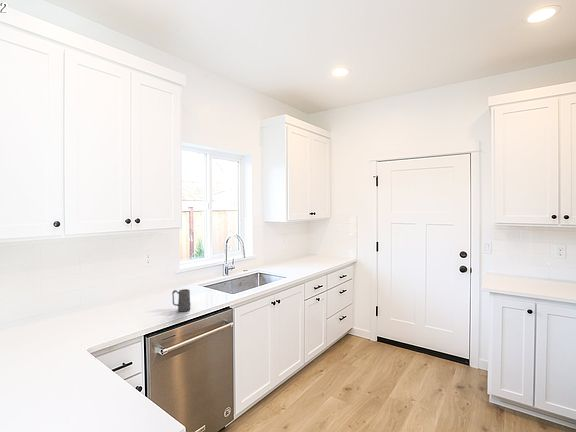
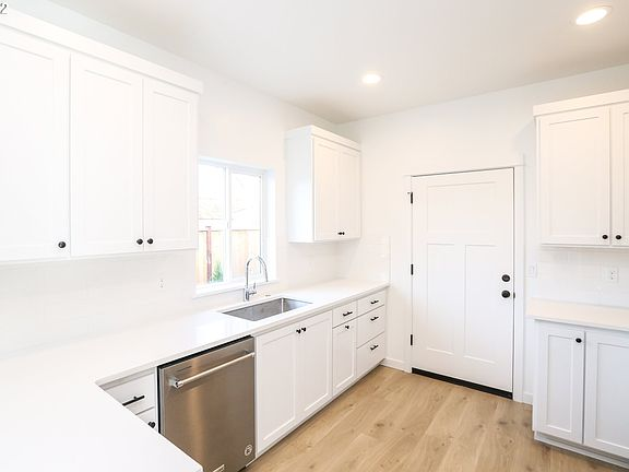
- mug (181, 300)
